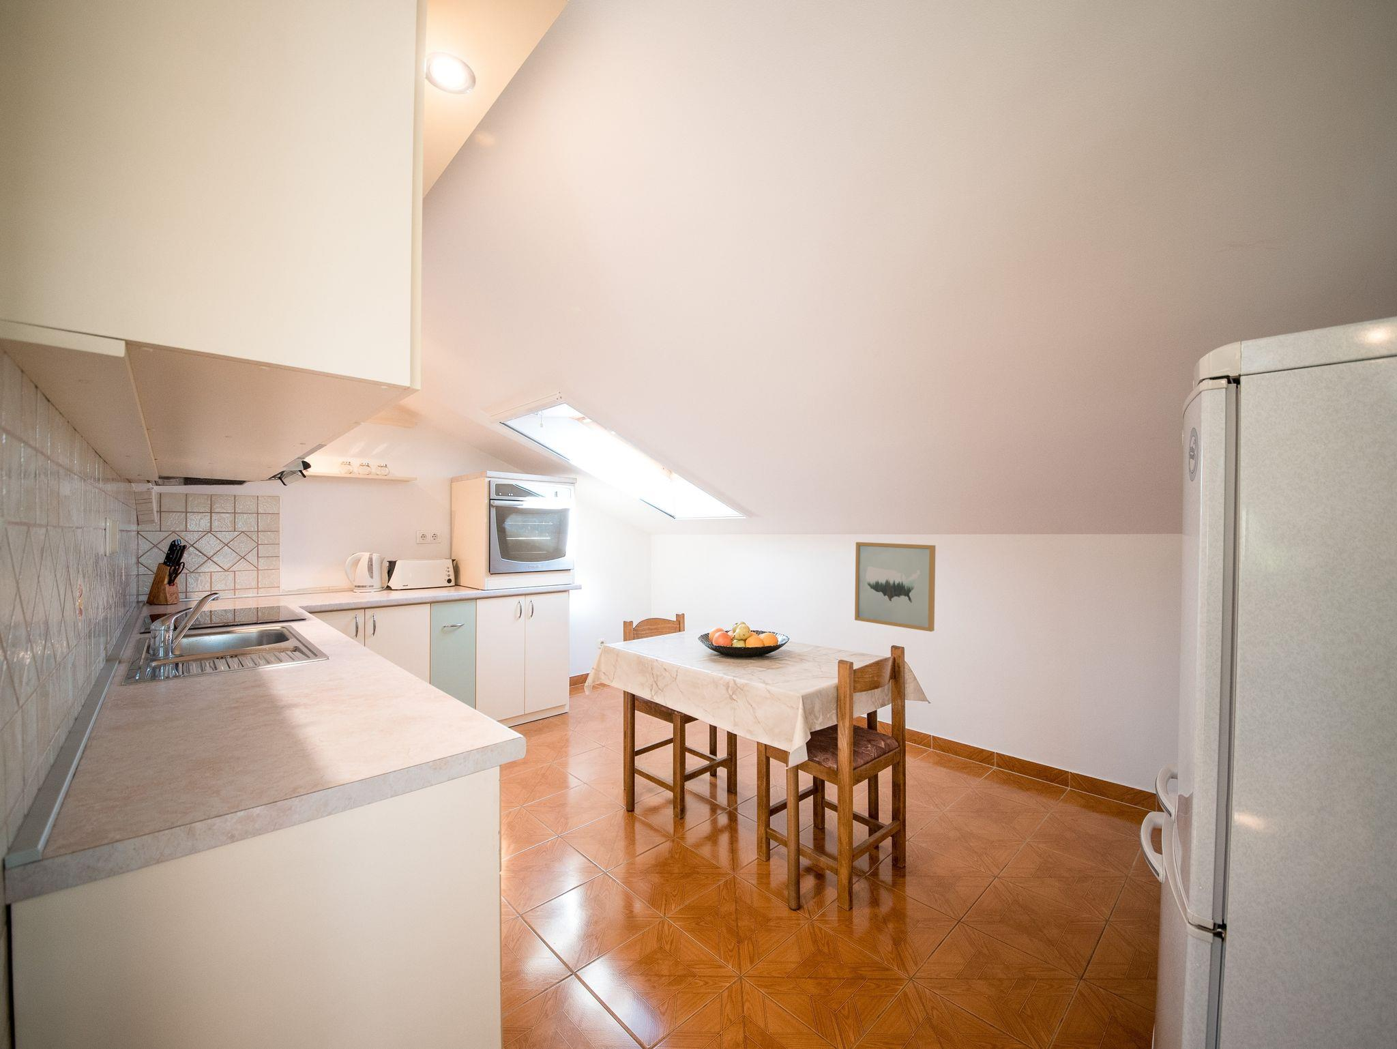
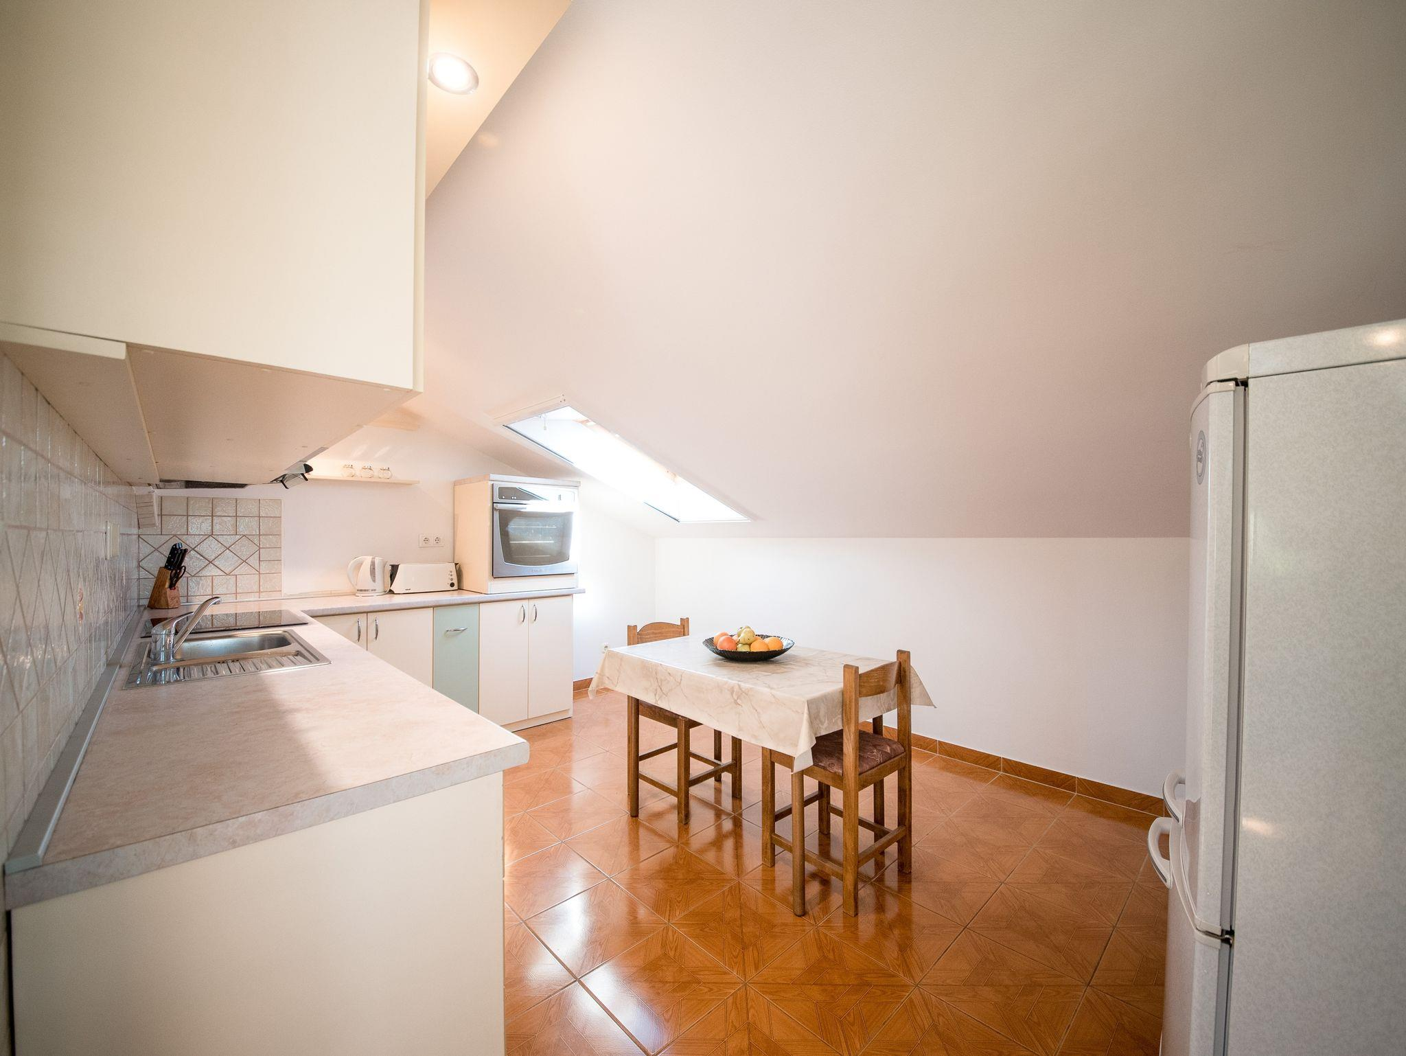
- wall art (892, 584)
